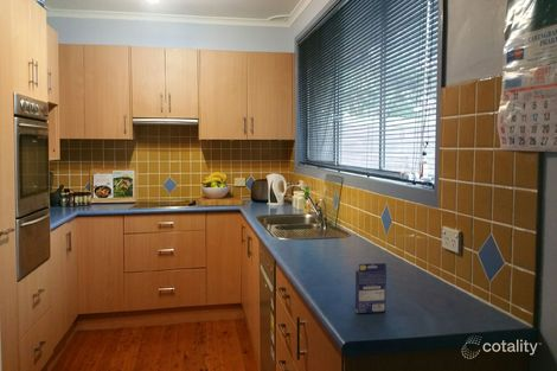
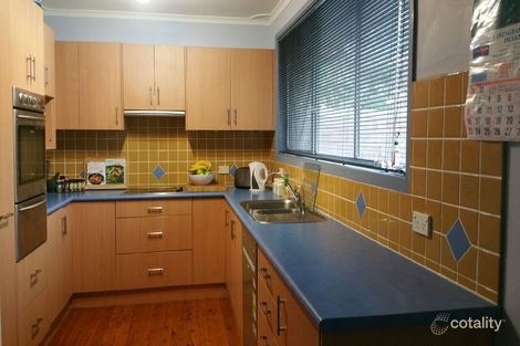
- small box (370, 287)
